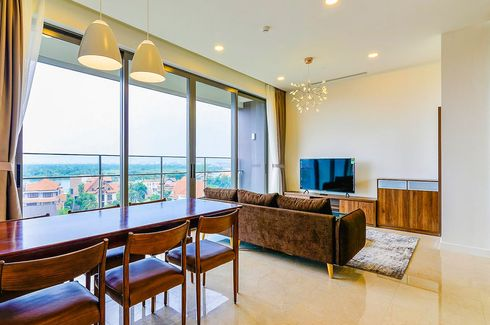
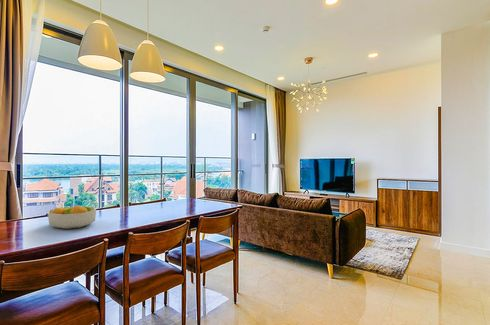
+ fruit bowl (72, 214)
